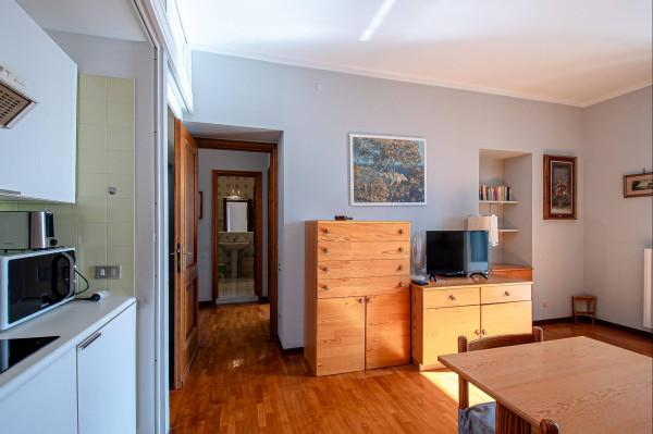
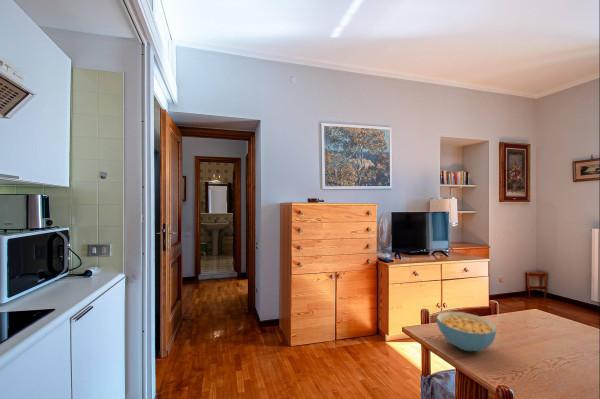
+ cereal bowl (465, 334)
